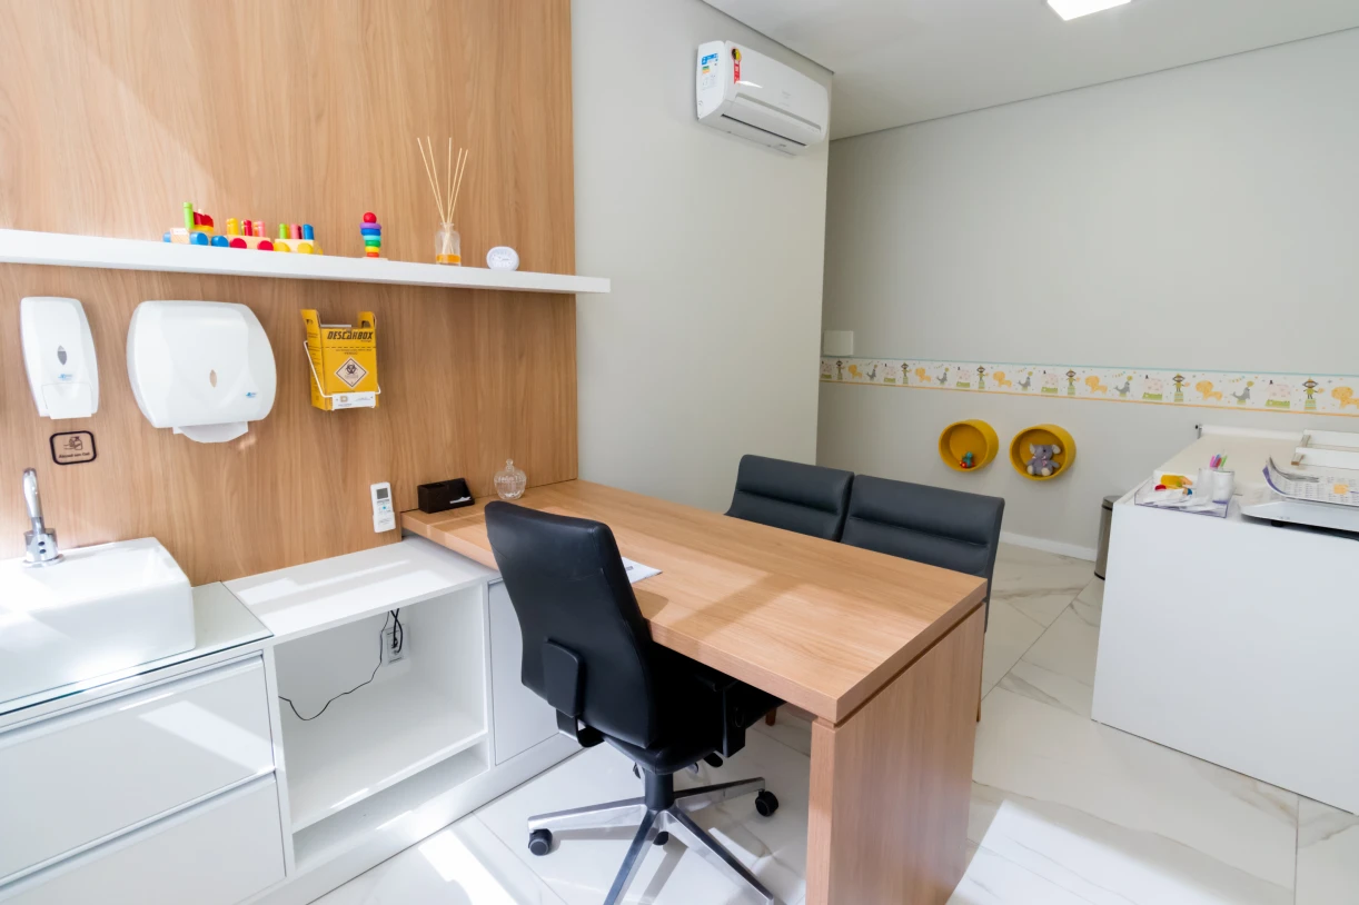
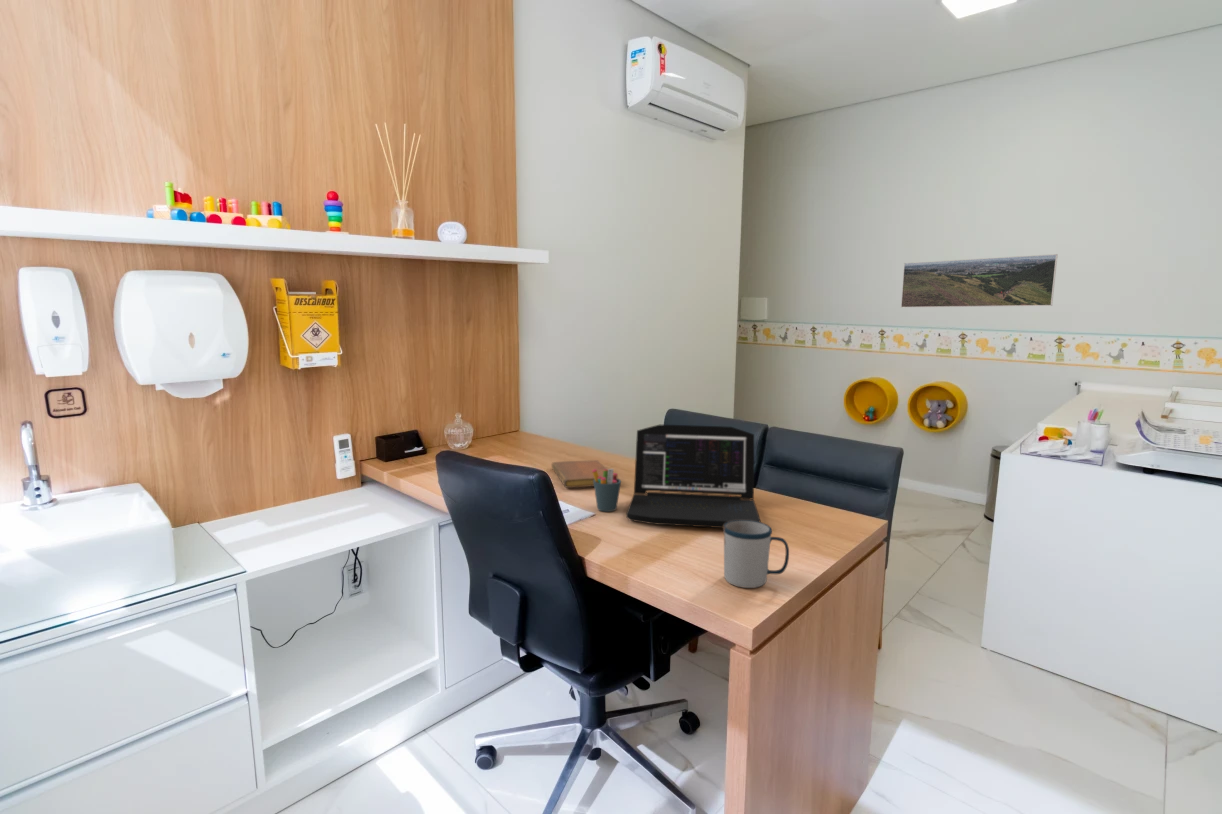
+ notebook (582, 472)
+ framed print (973, 283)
+ mug (751, 554)
+ pen holder (606, 487)
+ laptop (693, 472)
